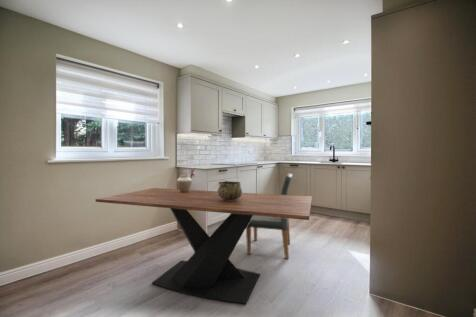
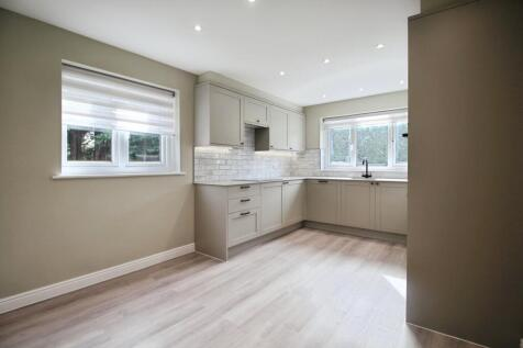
- vase (186, 179)
- dining table (207, 238)
- decorative bowl (230, 190)
- dining chair (270, 217)
